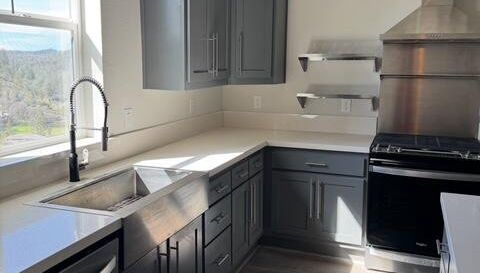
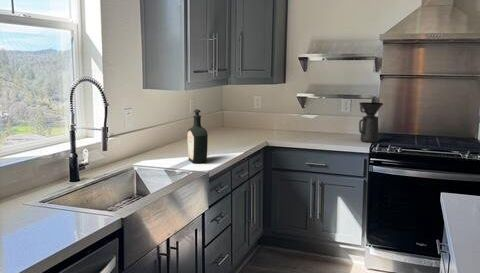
+ bottle (197, 135)
+ coffee maker (370, 122)
